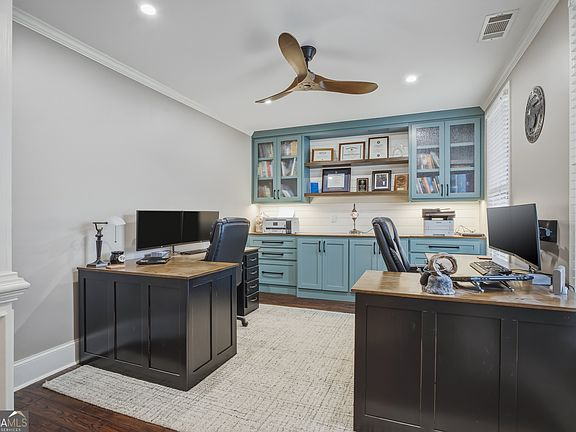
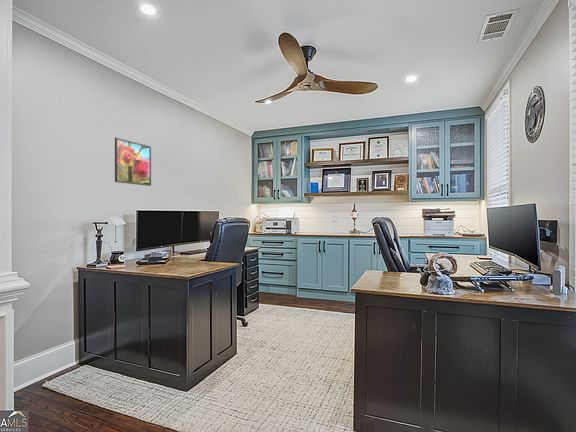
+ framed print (134, 163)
